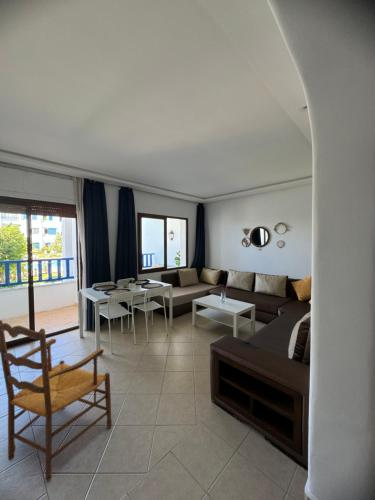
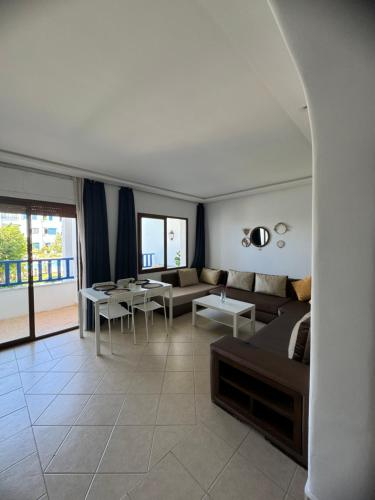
- armchair (55, 377)
